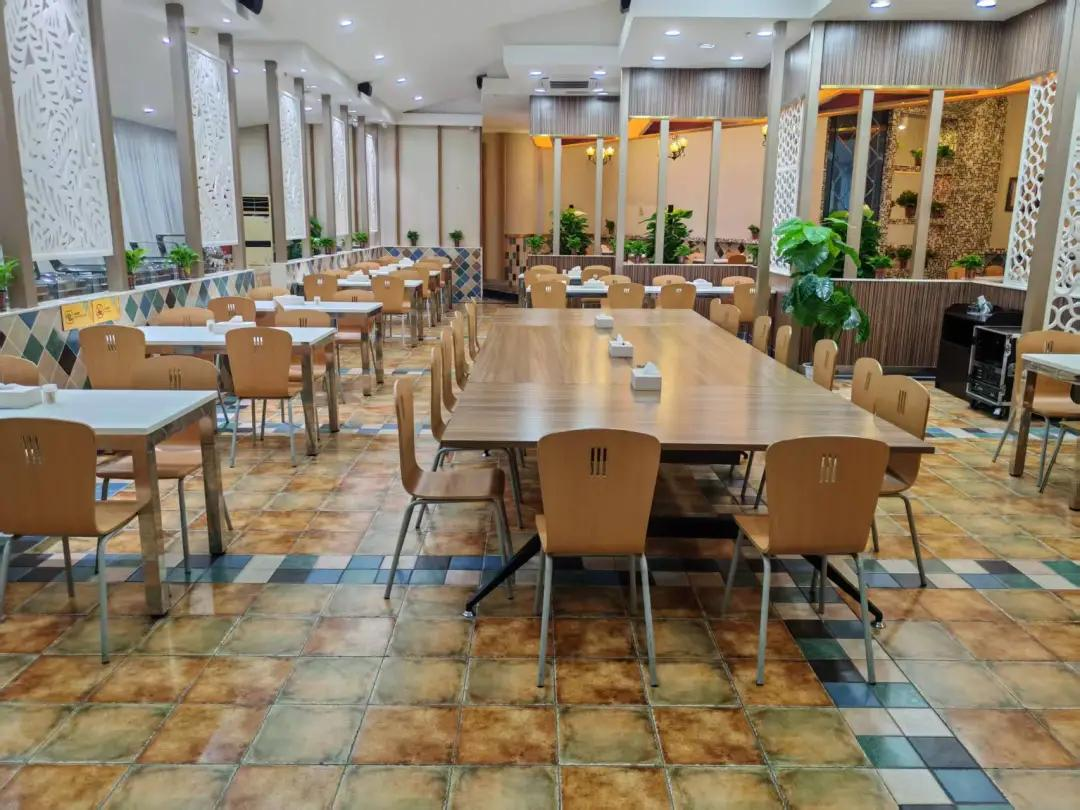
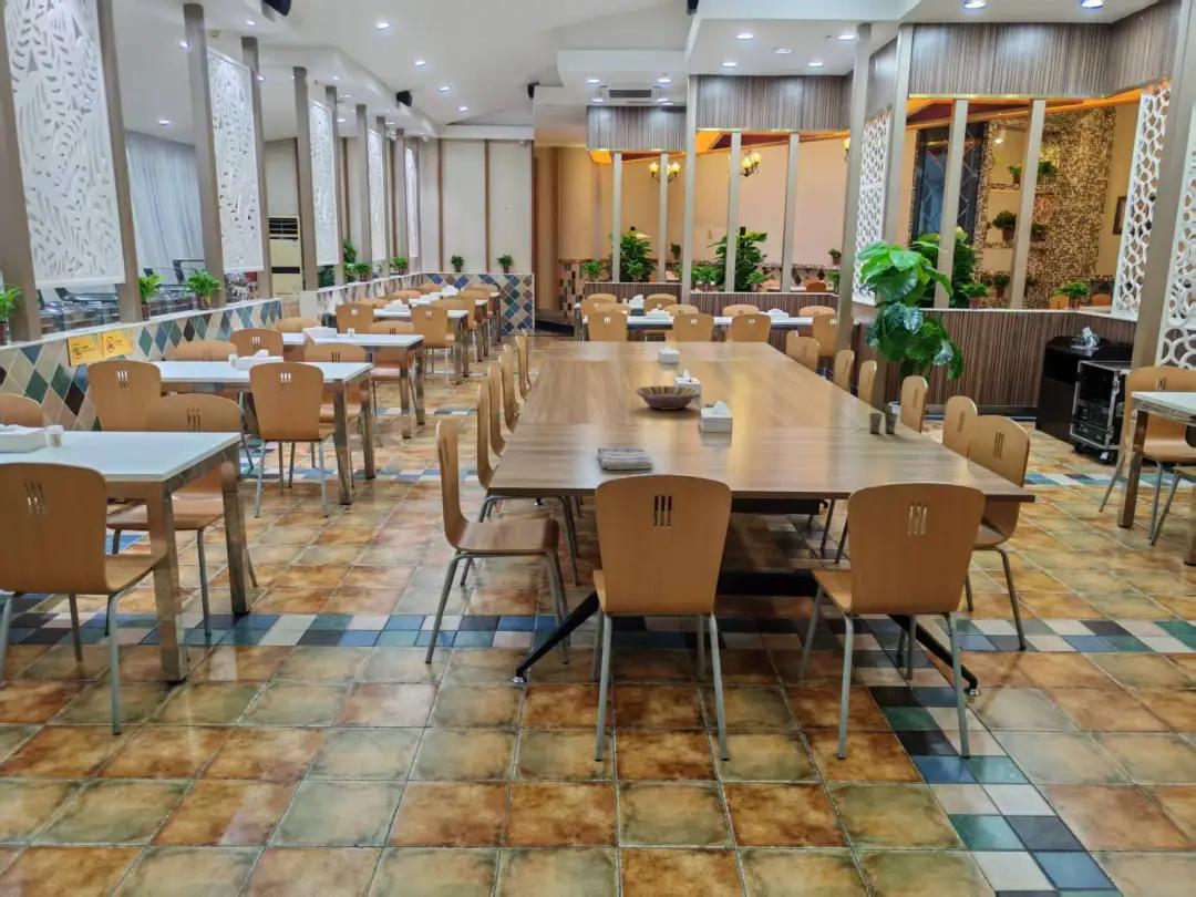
+ dish towel (623, 457)
+ serving bowl (667, 399)
+ cup (885, 423)
